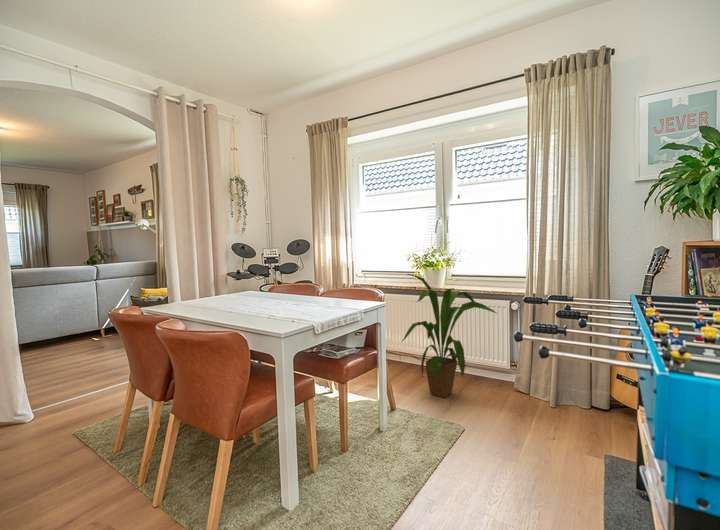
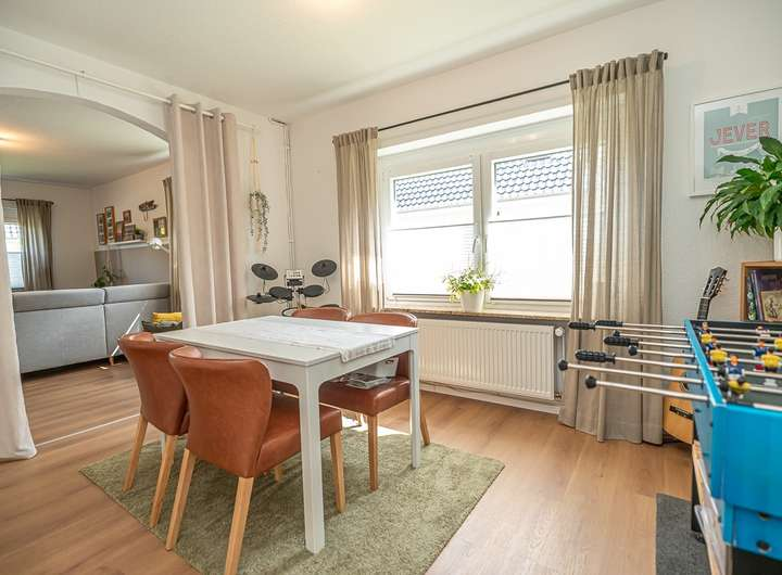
- house plant (449, 336)
